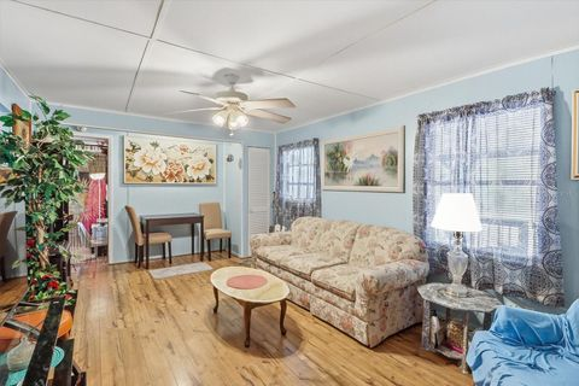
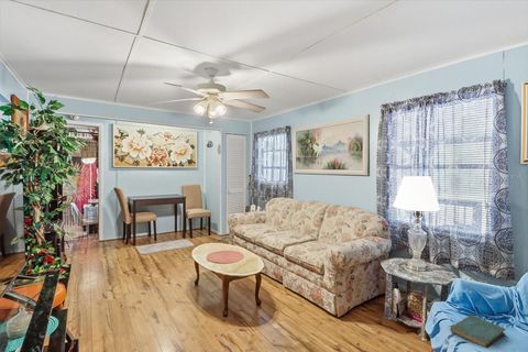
+ book (477, 330)
